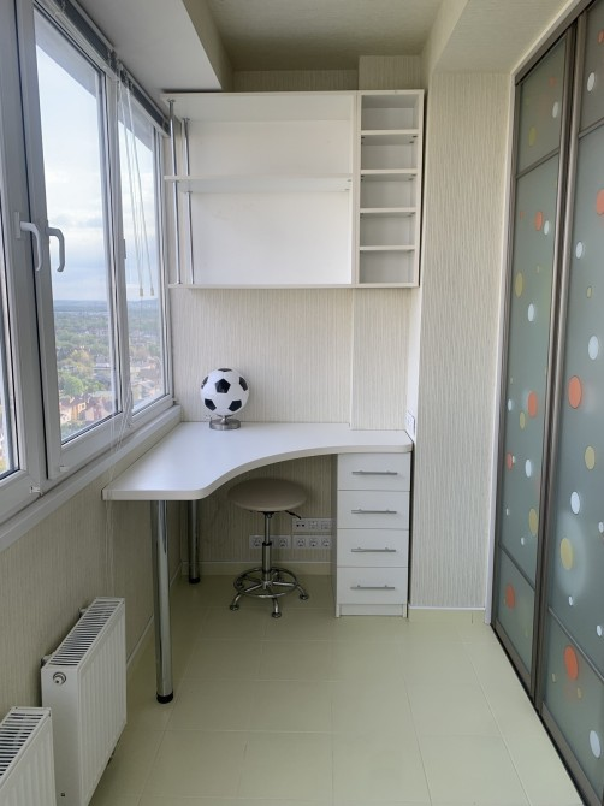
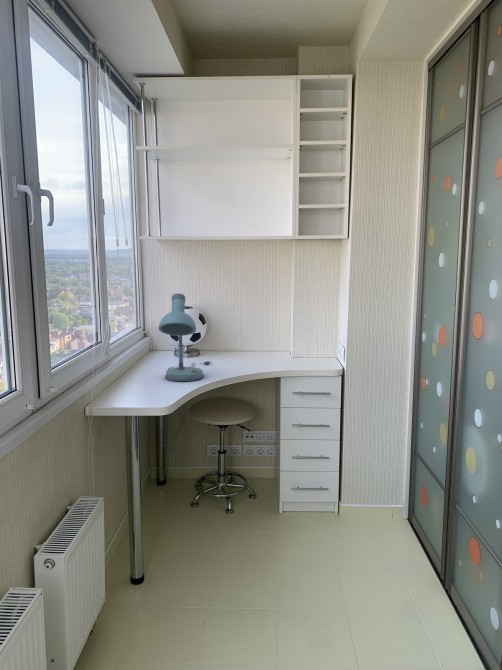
+ desk lamp (187, 332)
